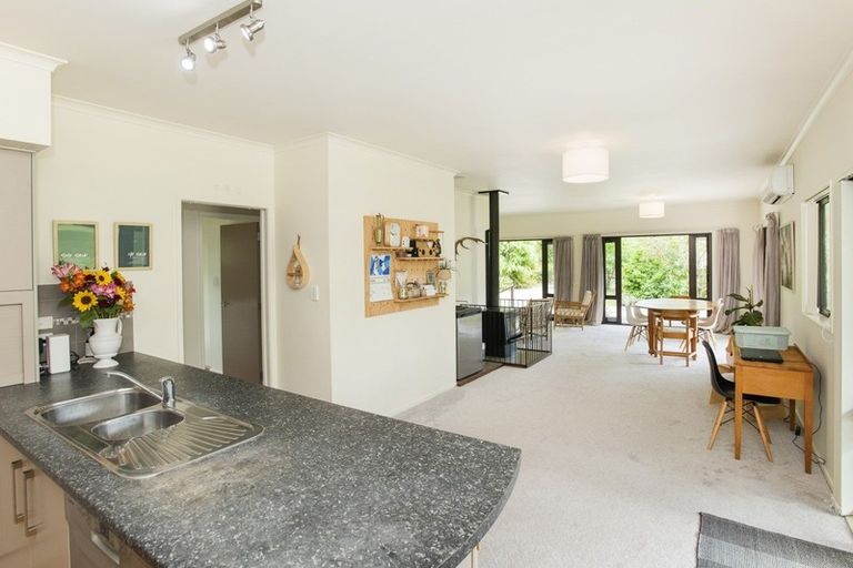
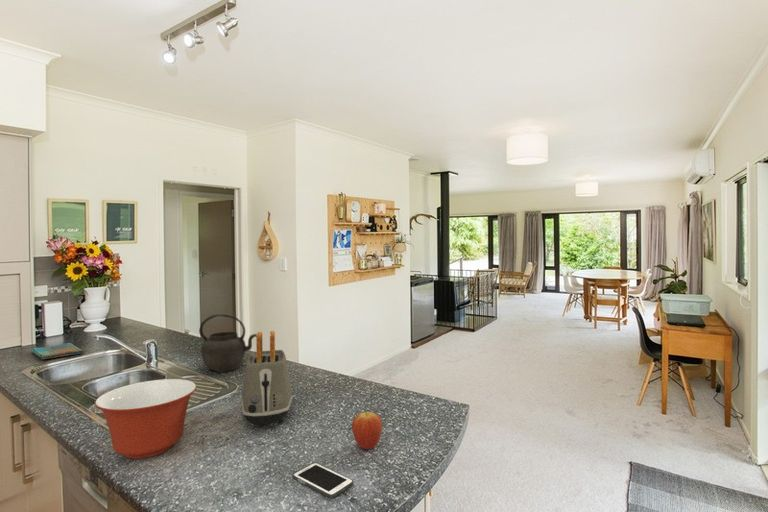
+ mixing bowl (148, 420)
+ fruit (367, 428)
+ cell phone (322, 479)
+ toaster (266, 372)
+ dish towel (57, 350)
+ kettle (229, 340)
